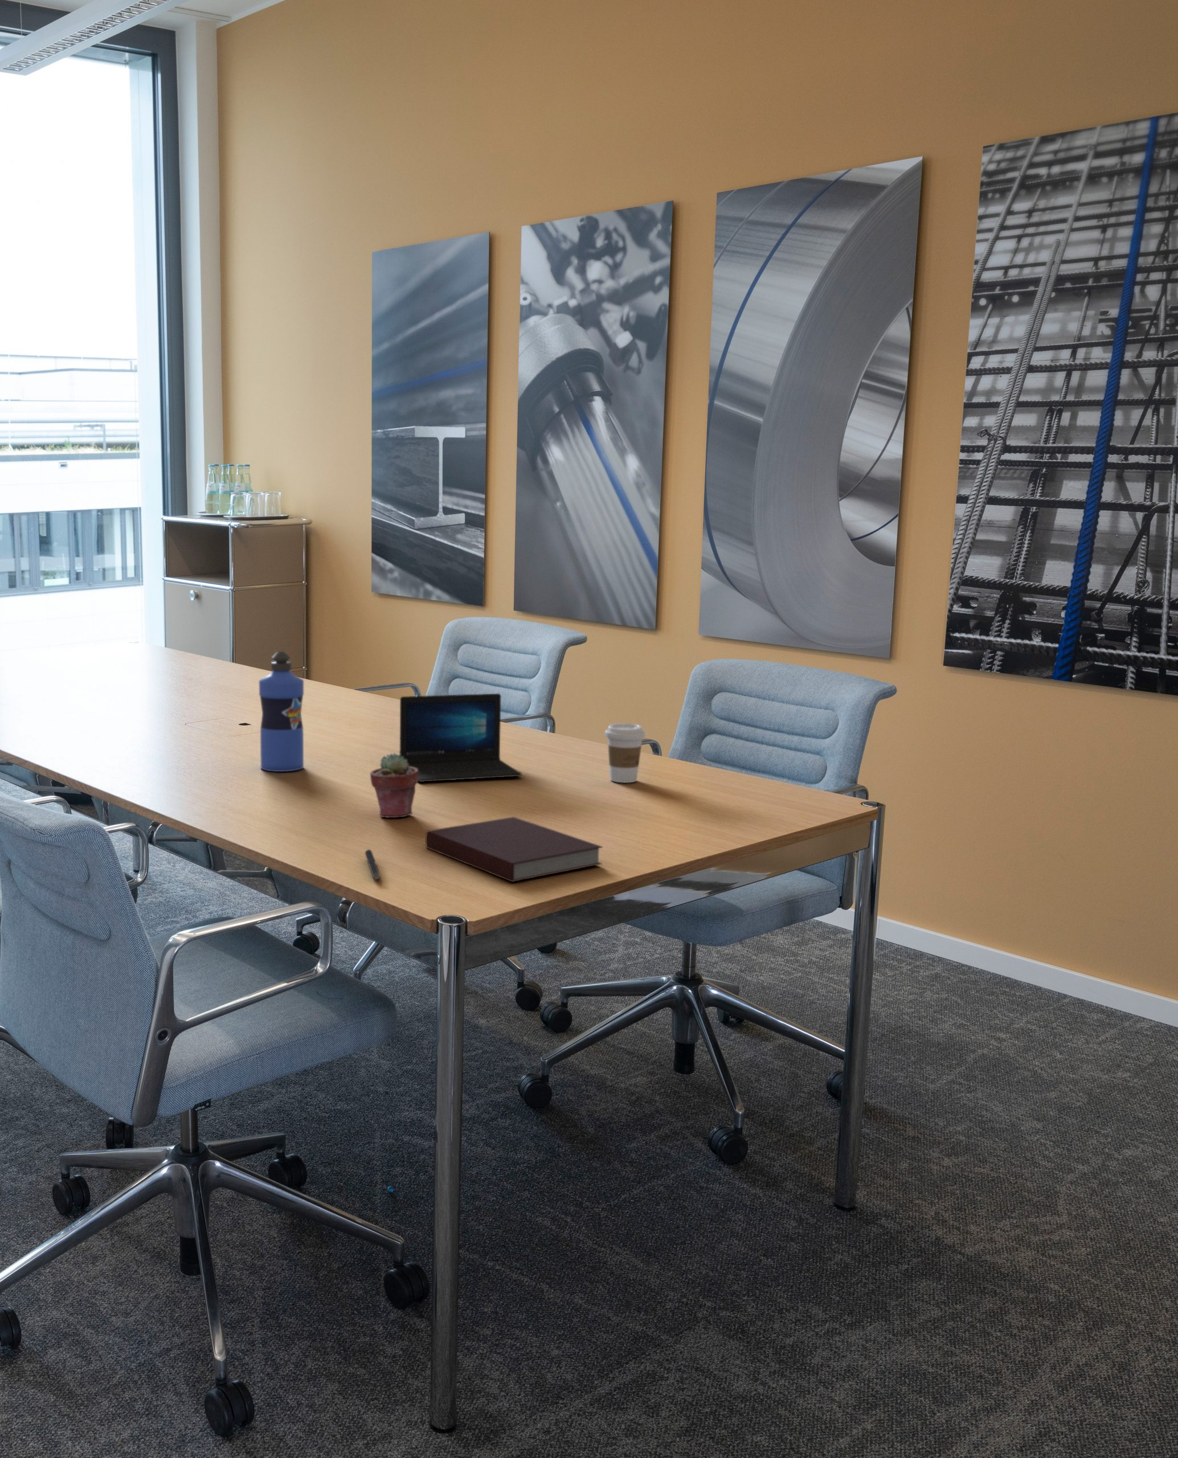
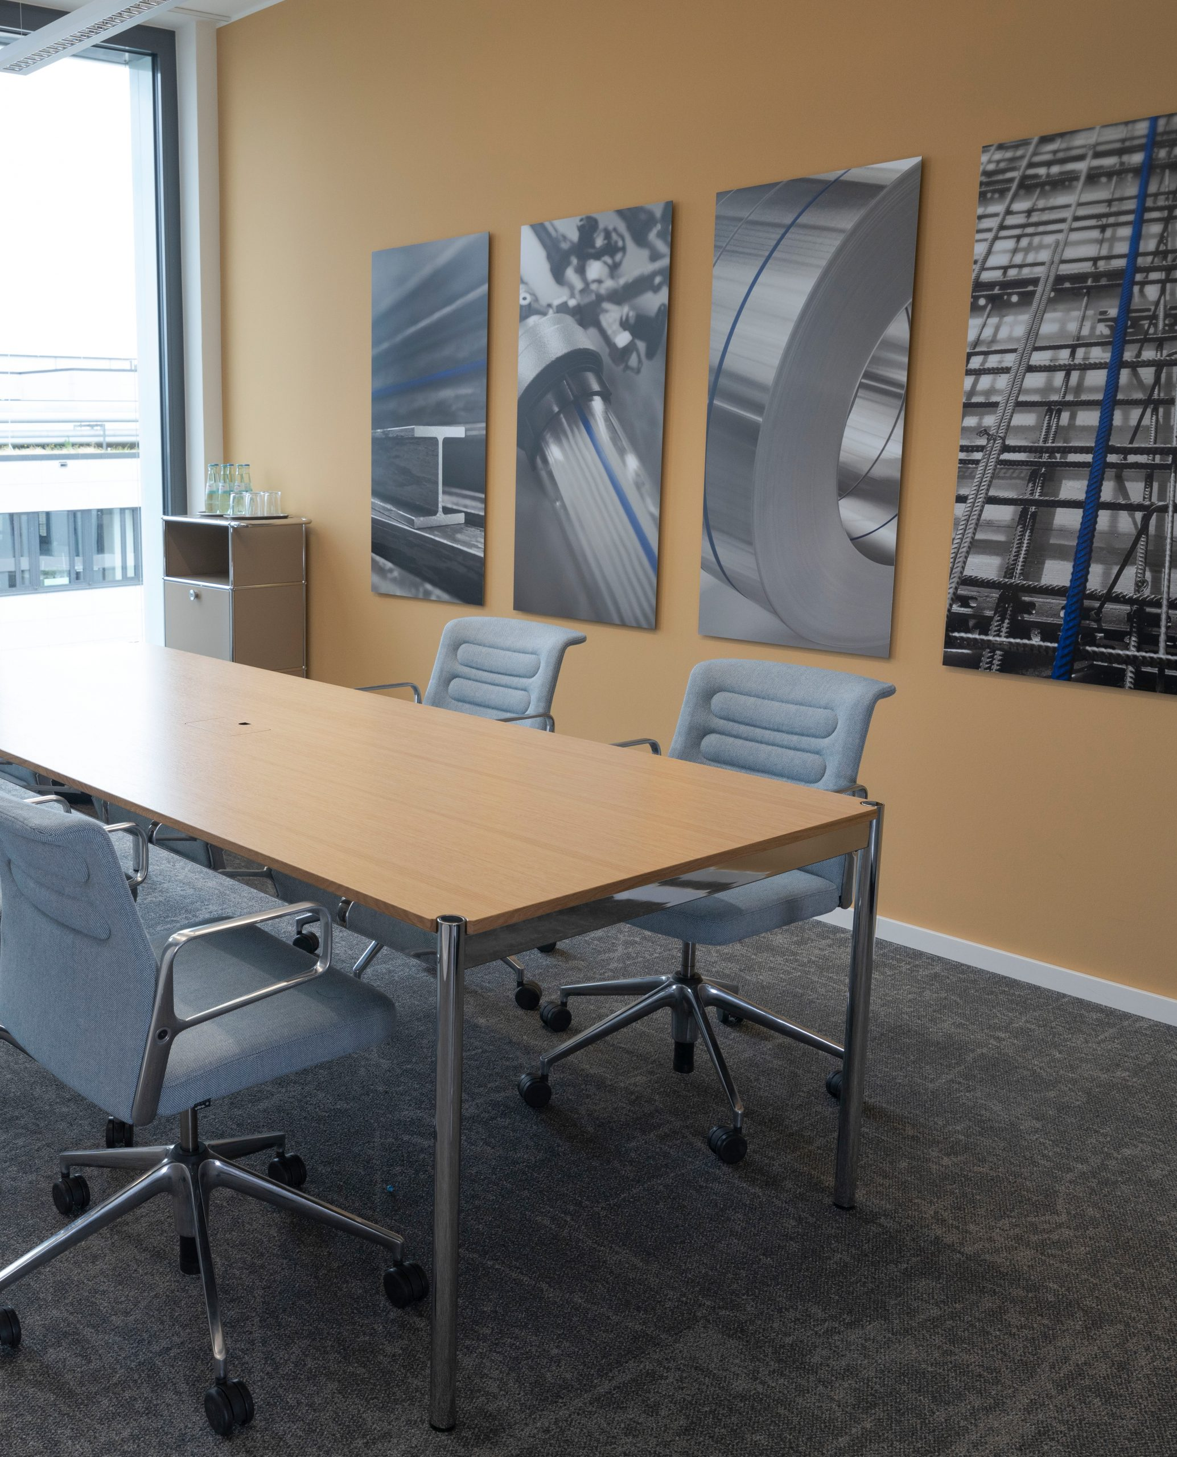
- notebook (512, 847)
- water bottle (281, 710)
- laptop (460, 736)
- pen (373, 864)
- potted succulent (394, 784)
- coffee cup (624, 752)
